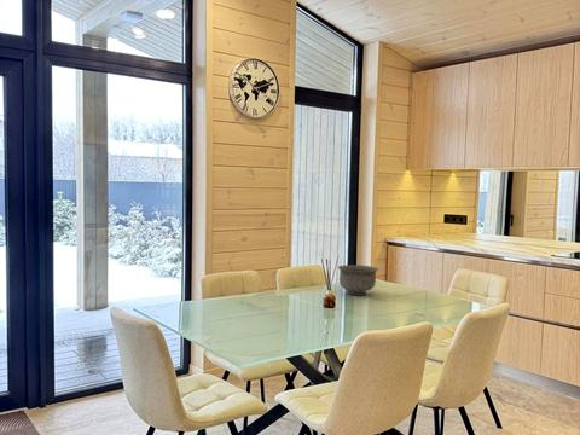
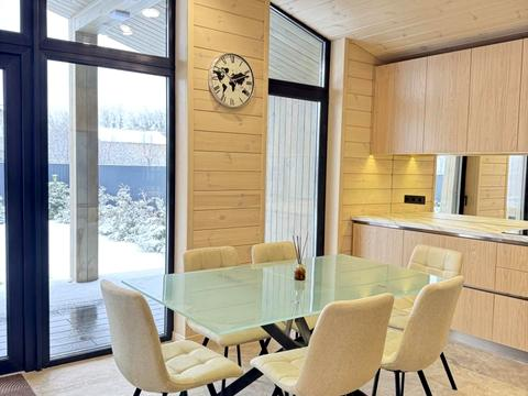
- bowl (356, 280)
